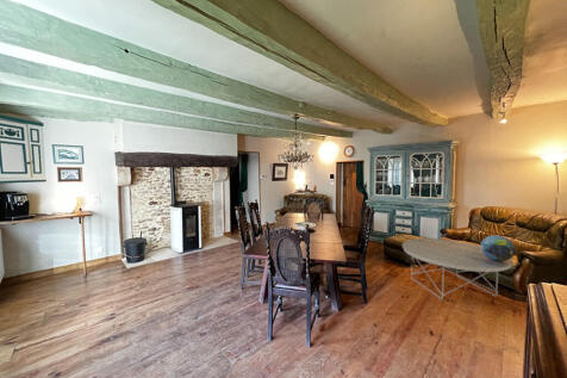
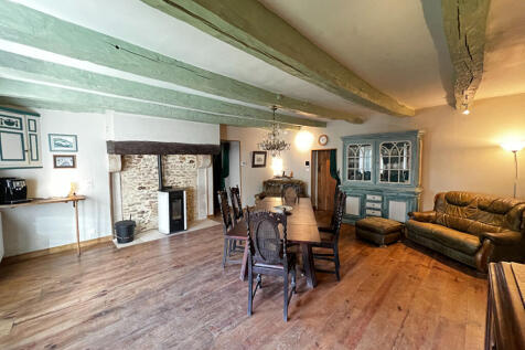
- coffee table (450, 267)
- decorative globe (497, 248)
